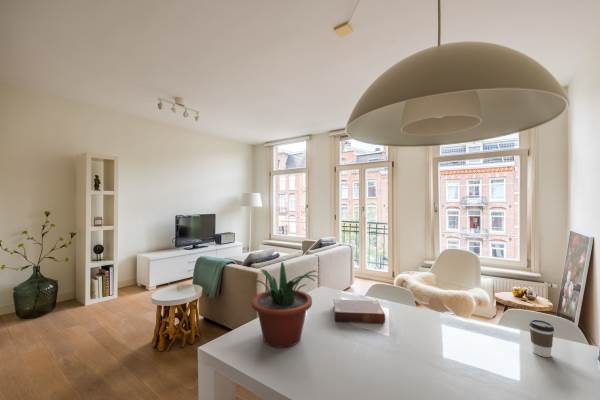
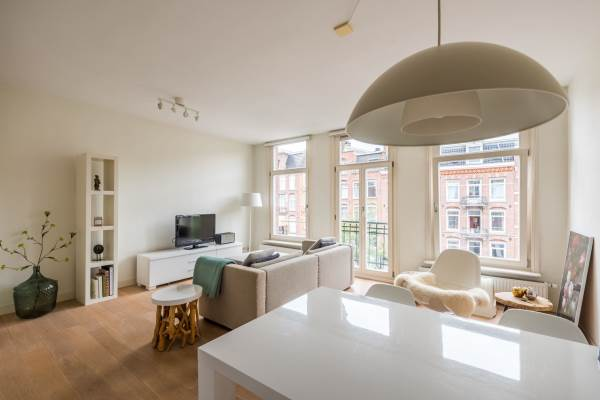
- potted plant (287, 302)
- book (357, 310)
- coffee cup (541, 338)
